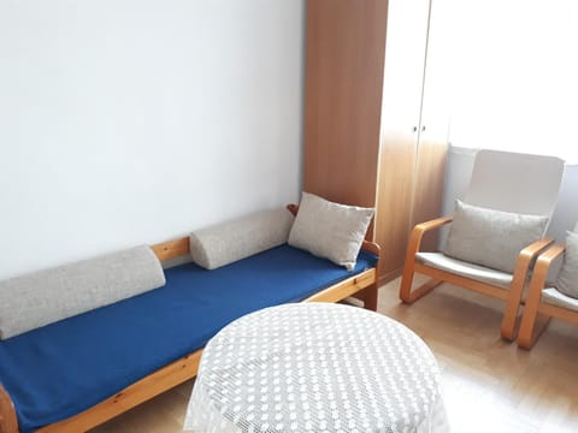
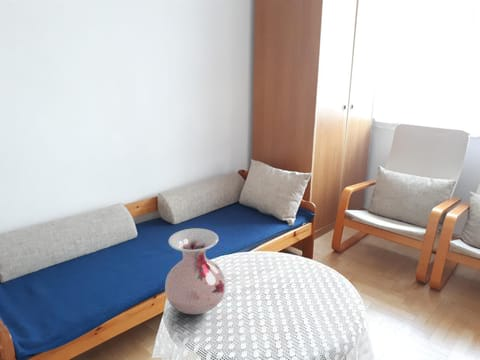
+ vase (195, 274)
